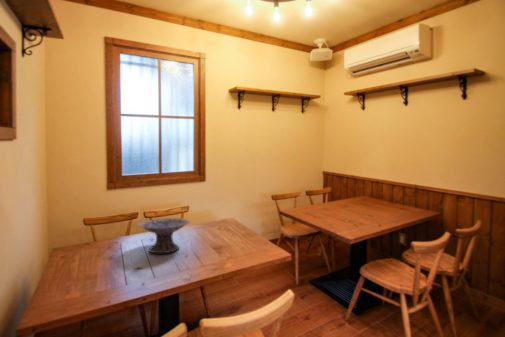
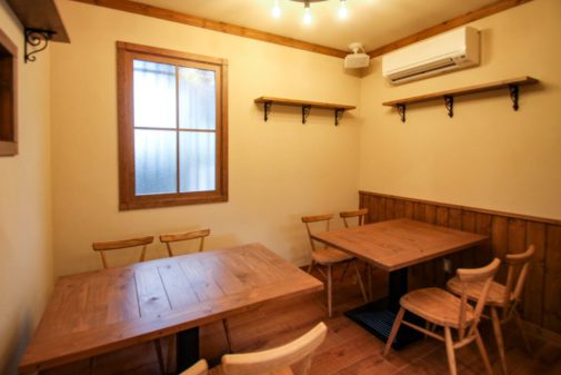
- decorative bowl (164, 235)
